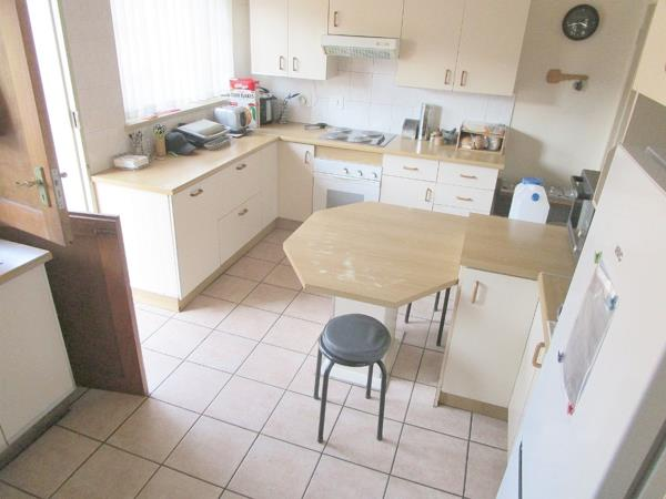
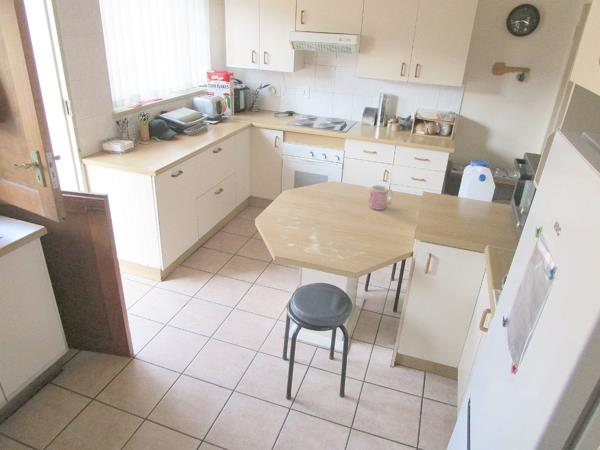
+ mug (380, 197)
